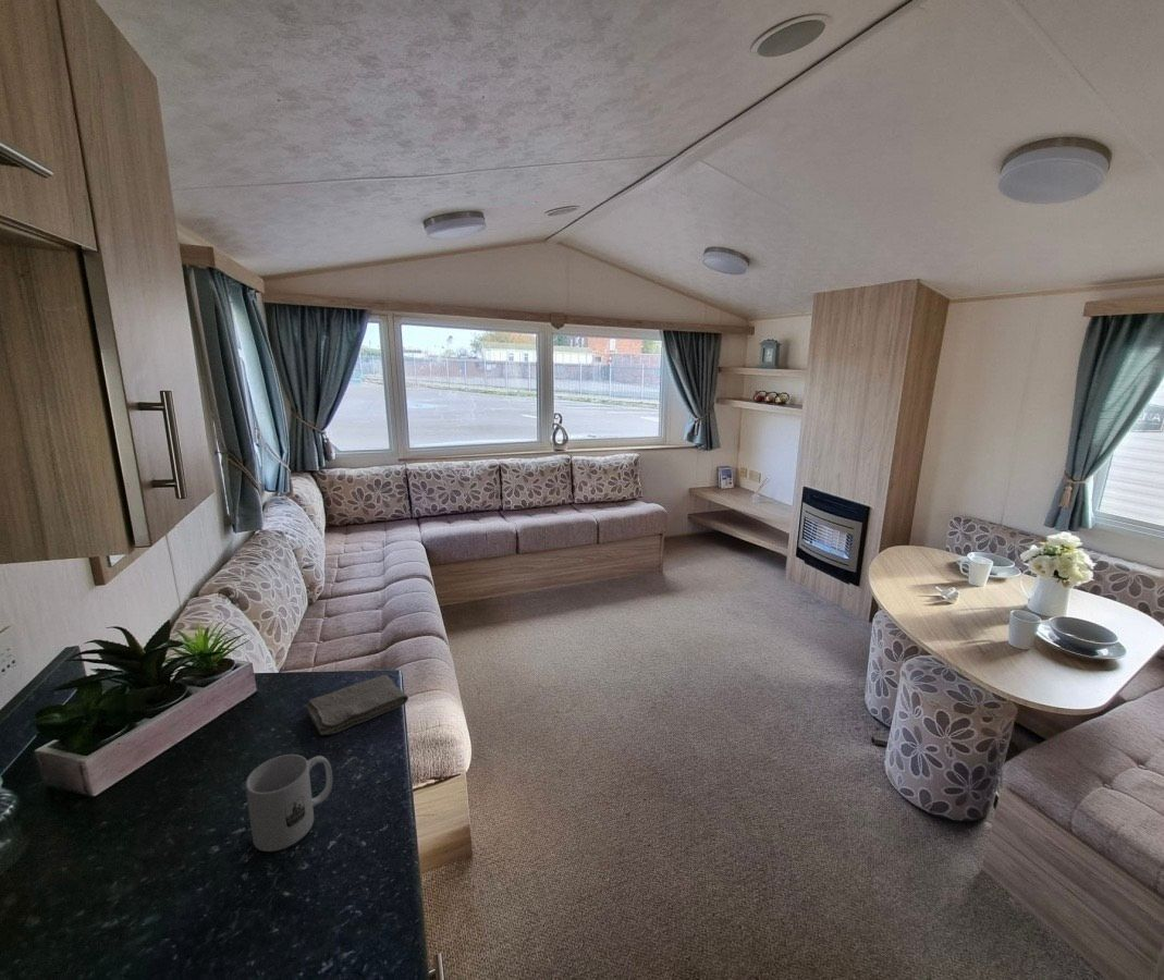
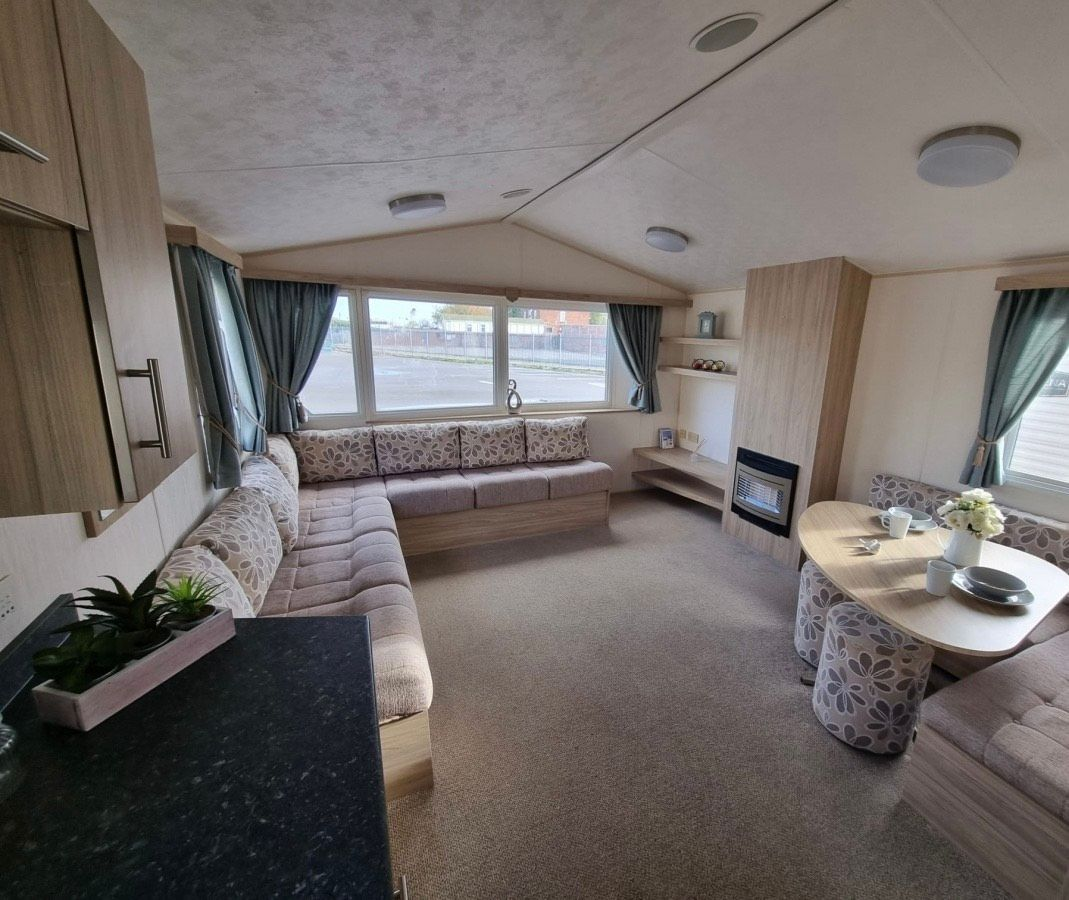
- washcloth (356, 701)
- mug (293, 794)
